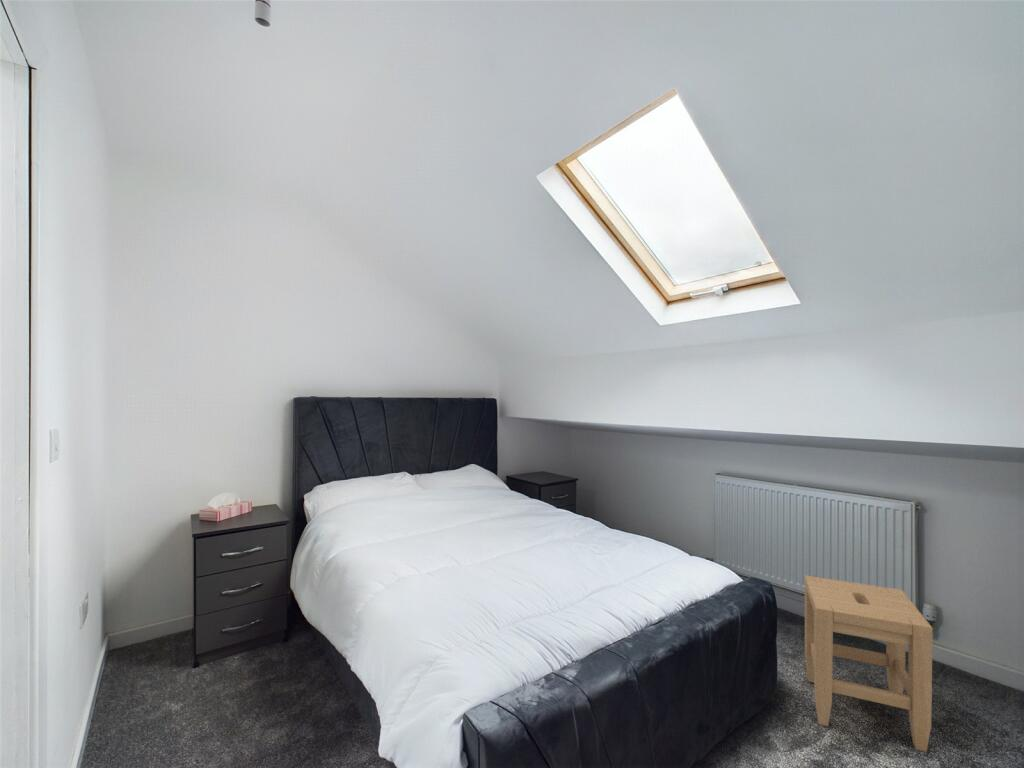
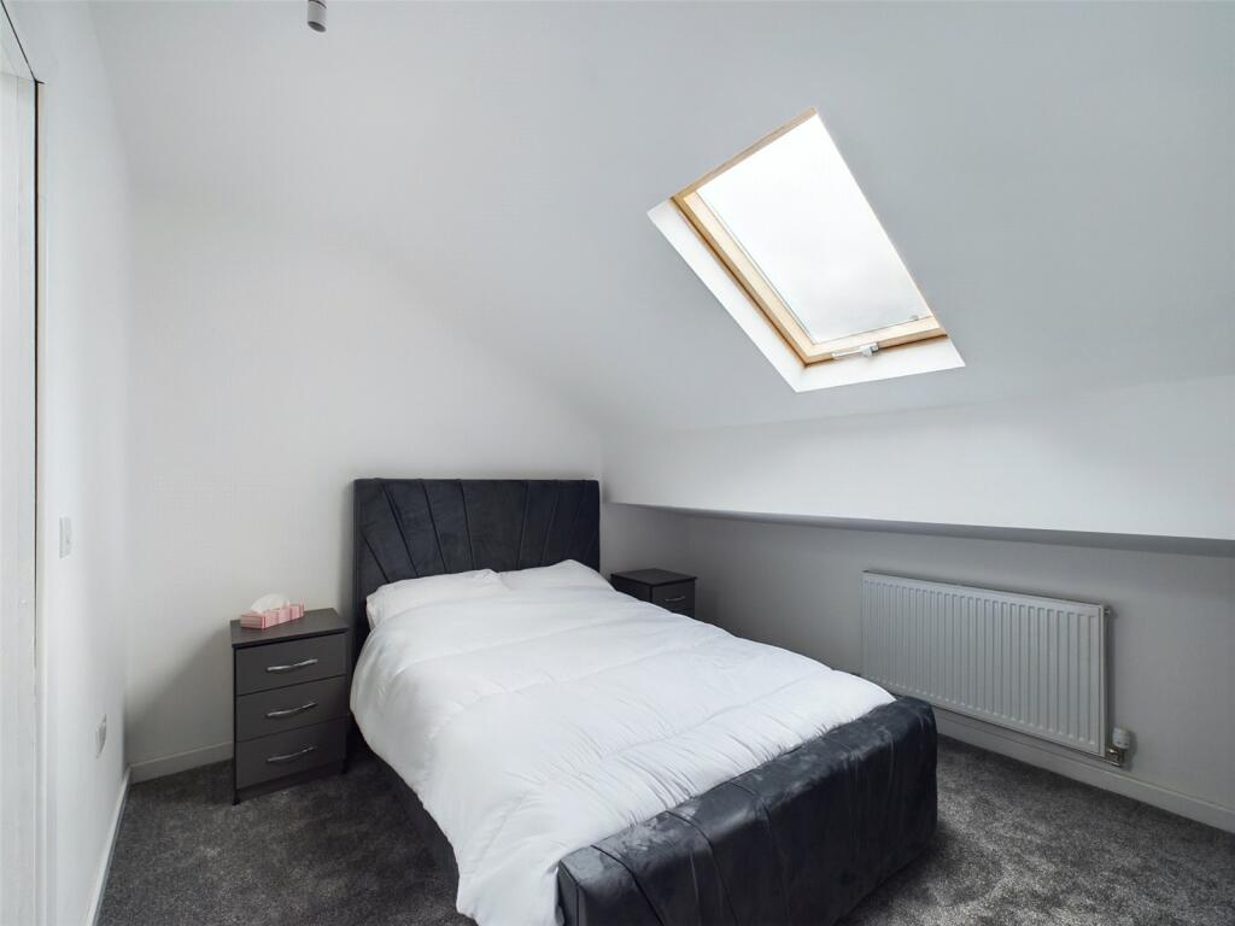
- stool (860, 654)
